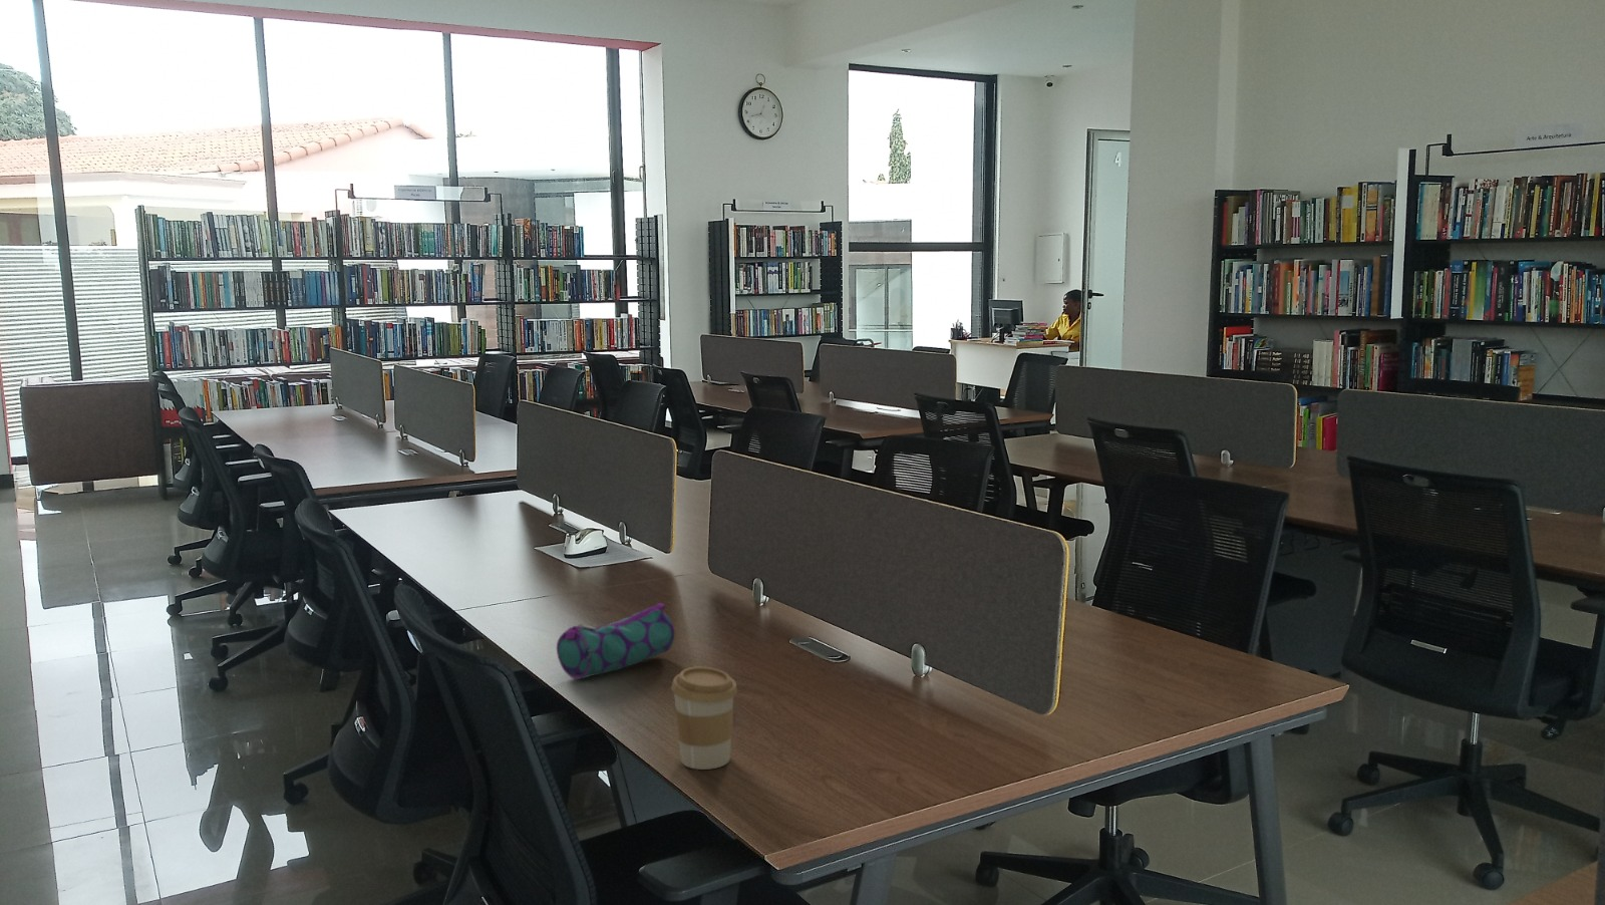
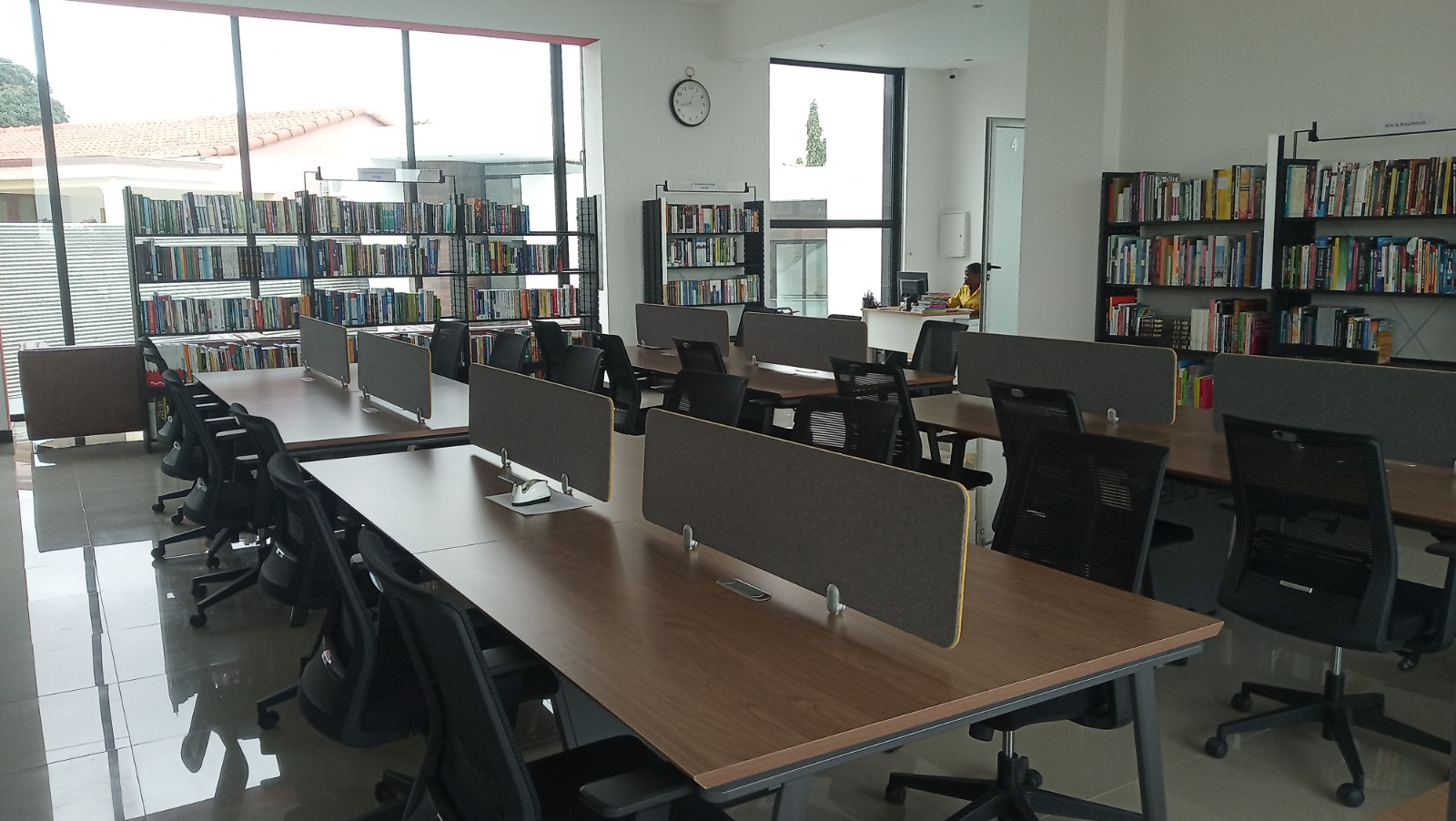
- pencil case (617, 640)
- coffee cup (704, 717)
